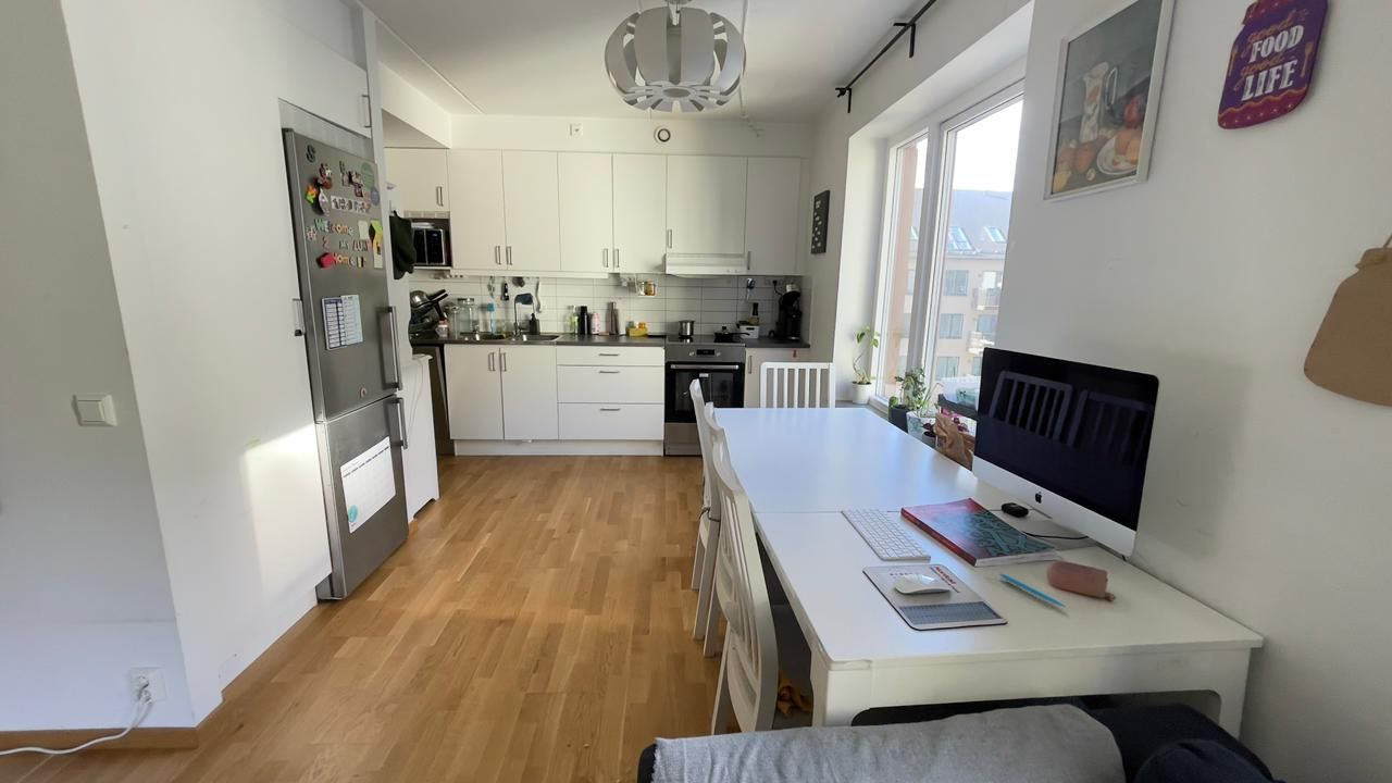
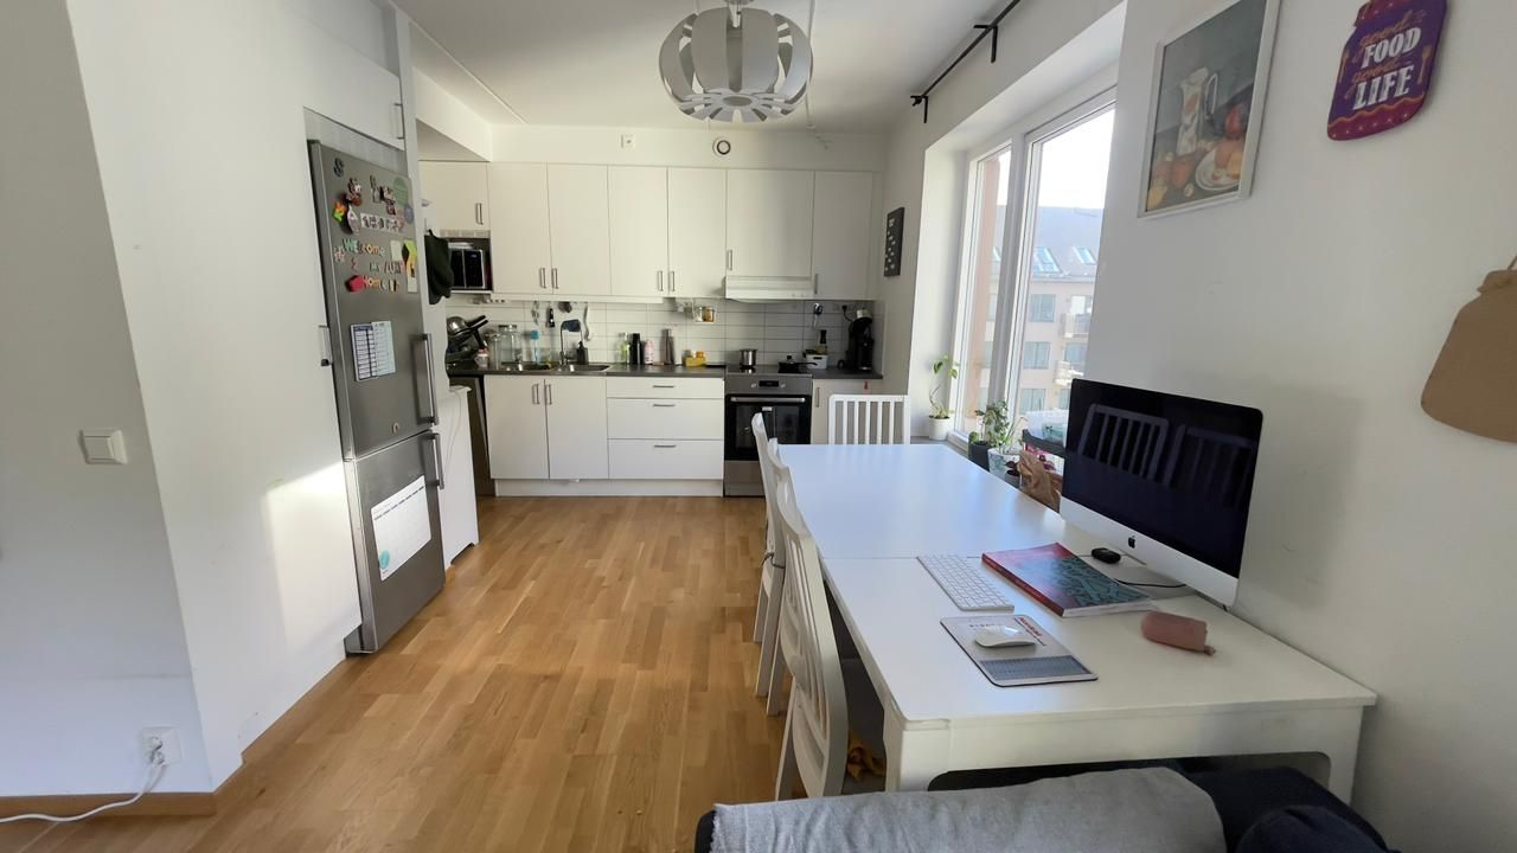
- pen (1031, 588)
